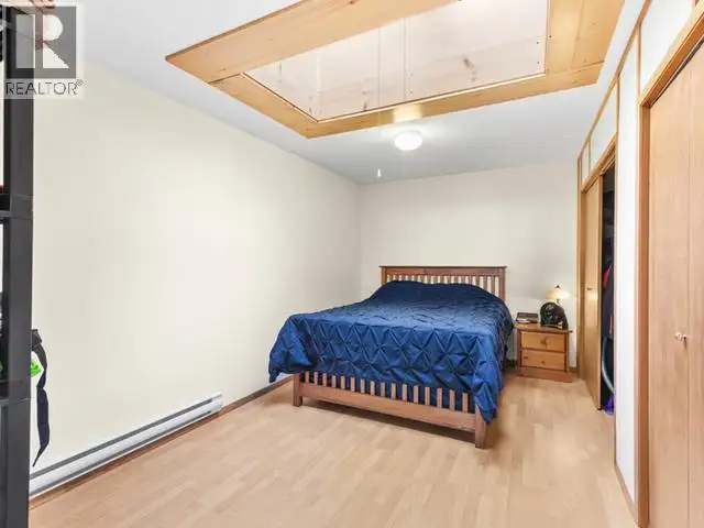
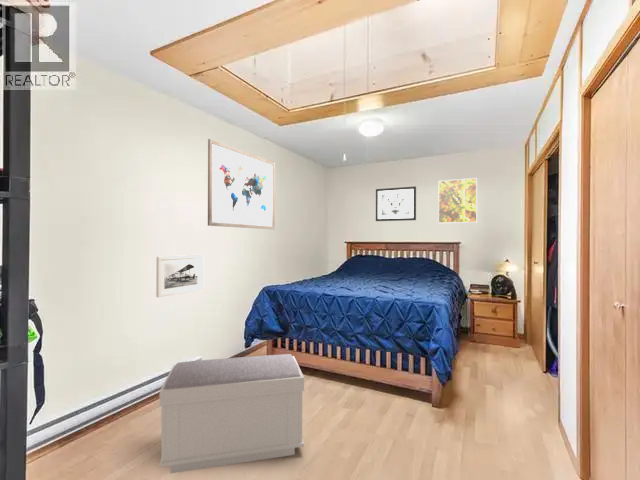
+ wall art (245, 190)
+ wall art (395, 204)
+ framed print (181, 274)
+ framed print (457, 201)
+ bench (235, 405)
